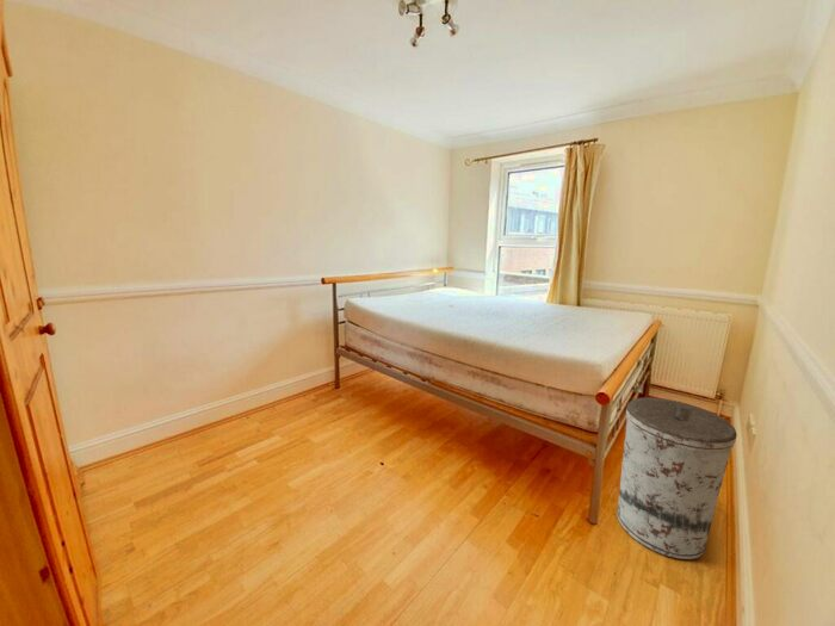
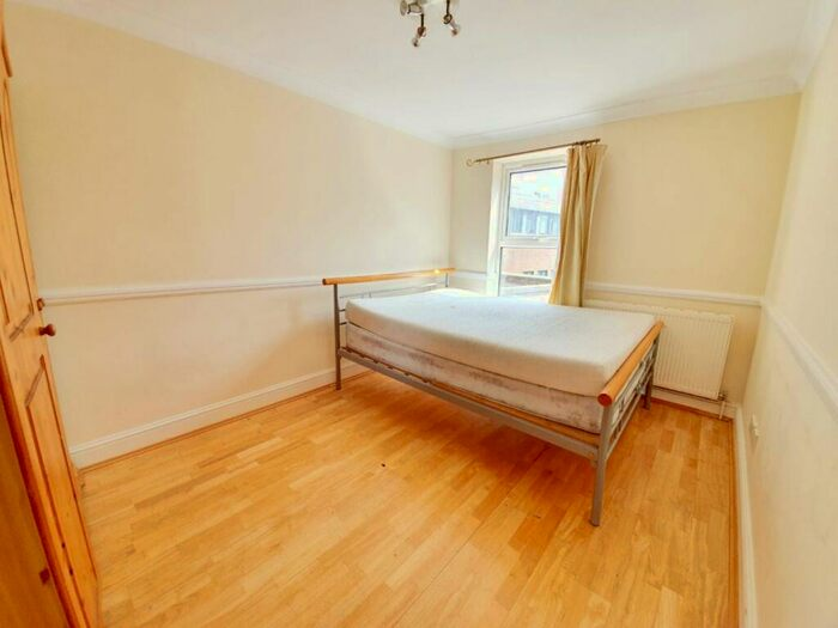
- trash can (668, 470)
